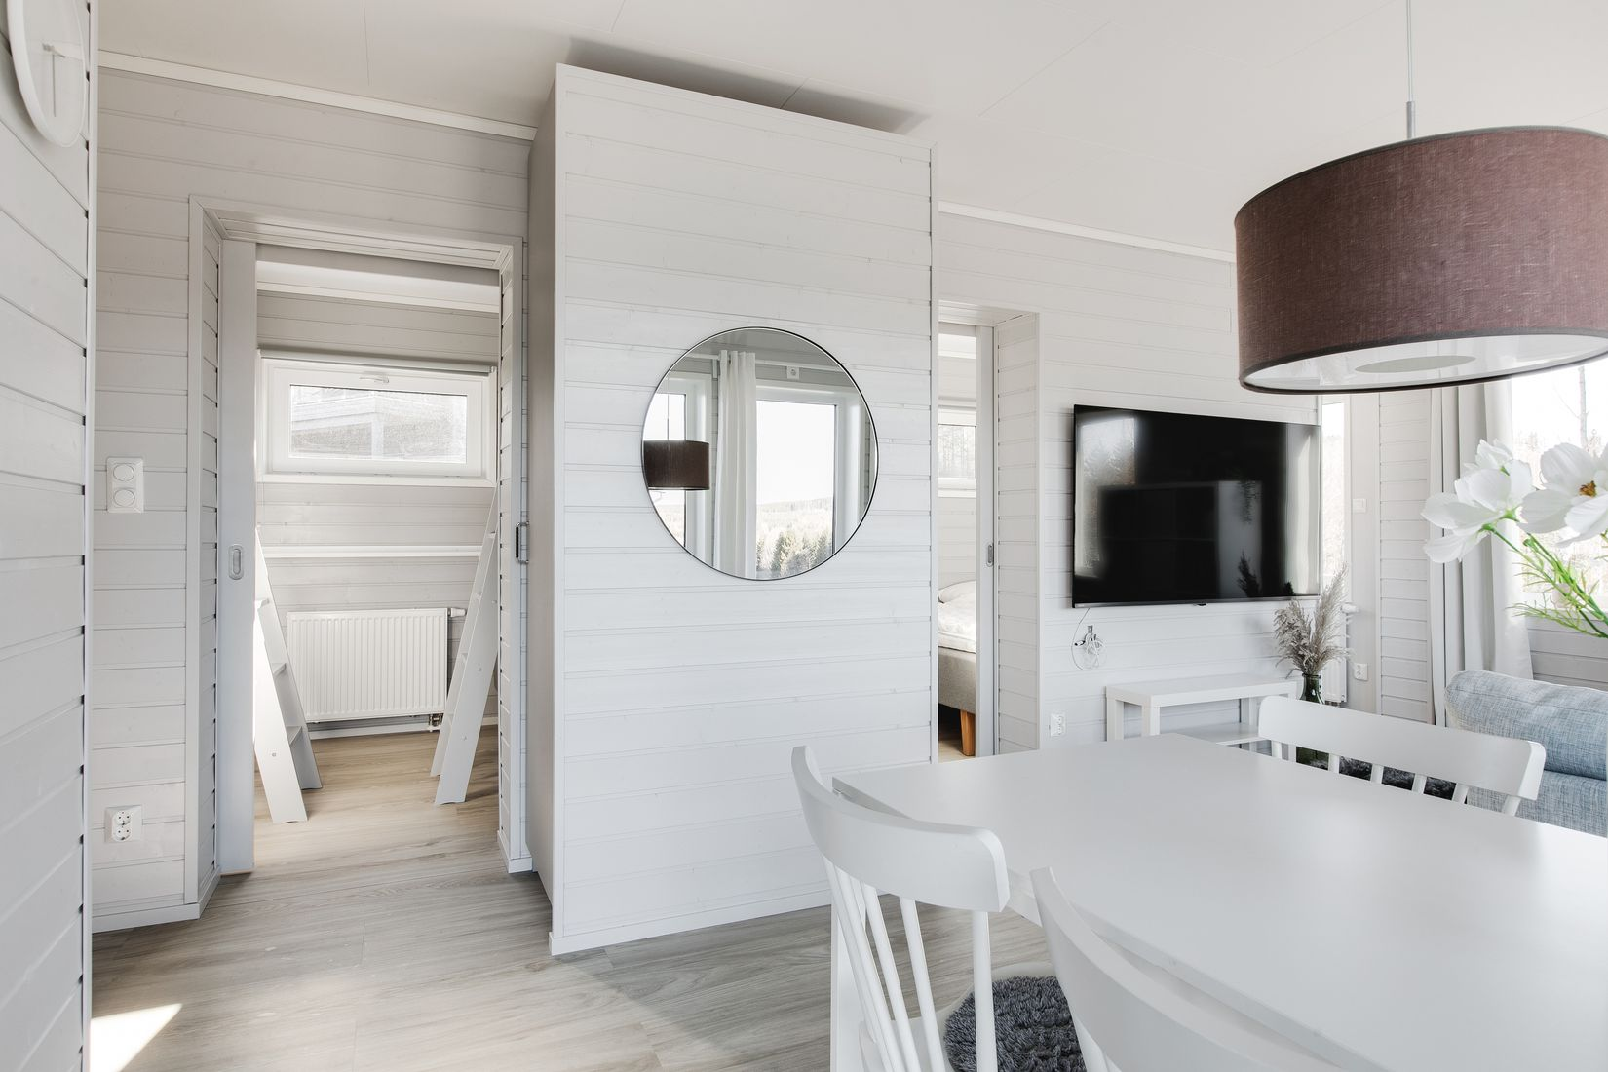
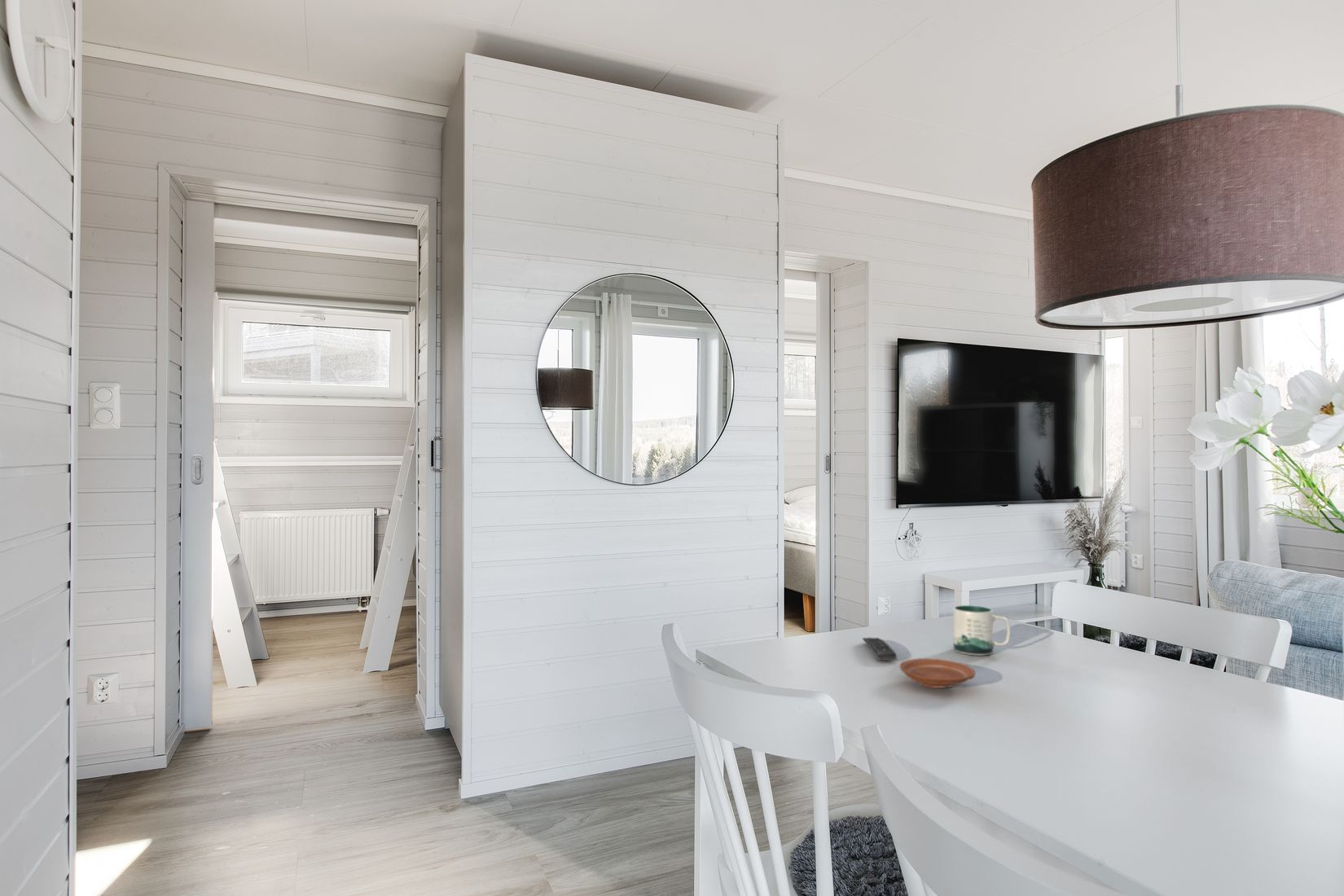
+ remote control (877, 646)
+ plate (937, 675)
+ mug (982, 630)
